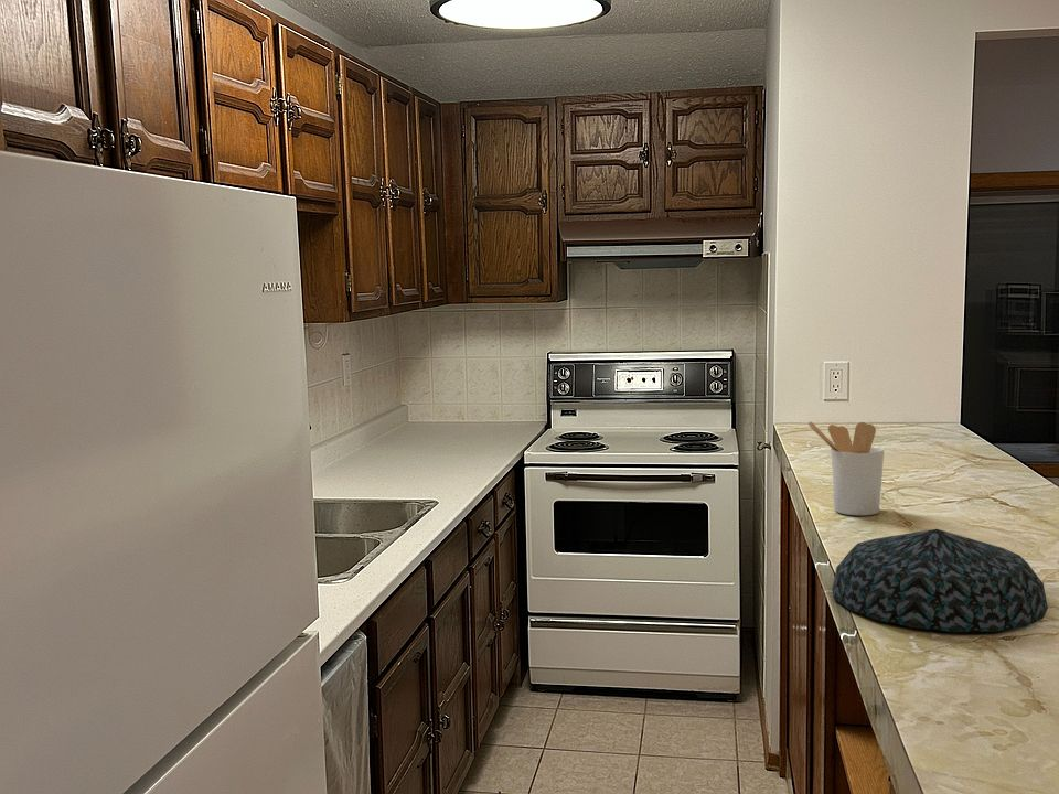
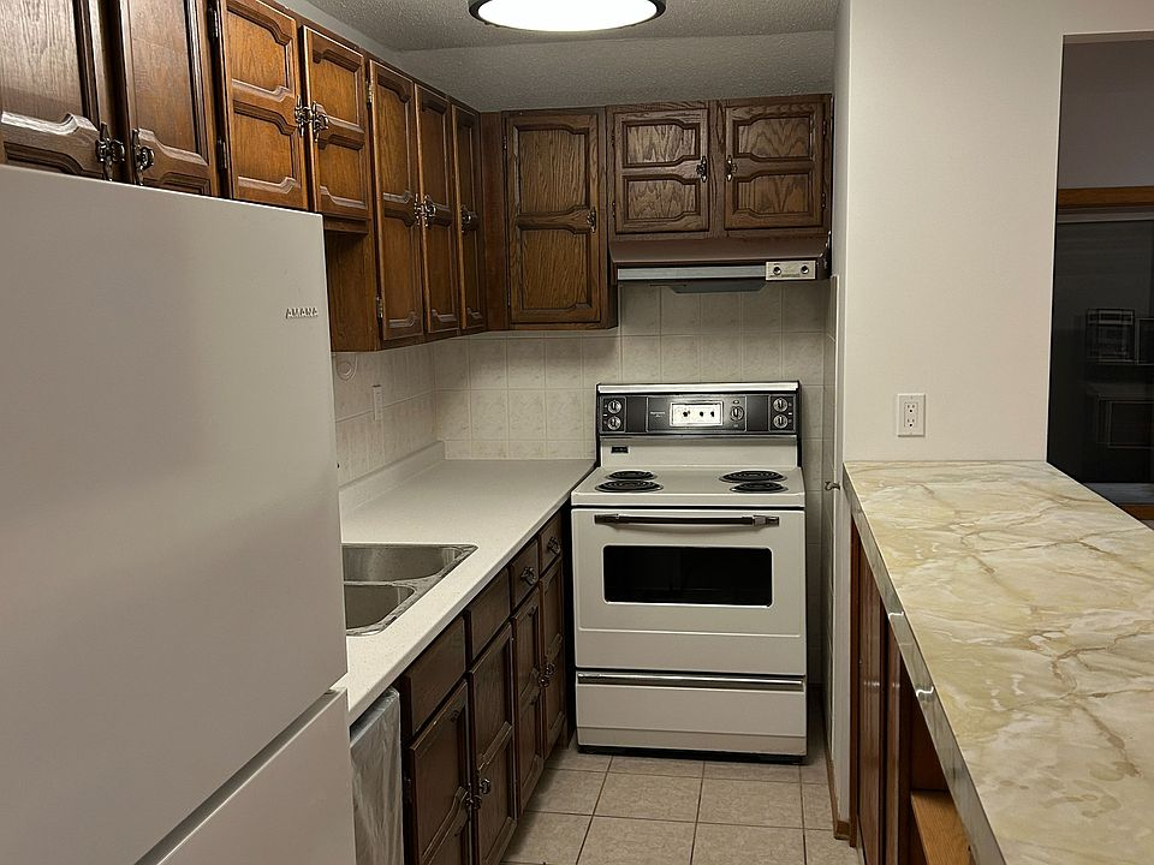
- bowl (935, 562)
- utensil holder (843, 464)
